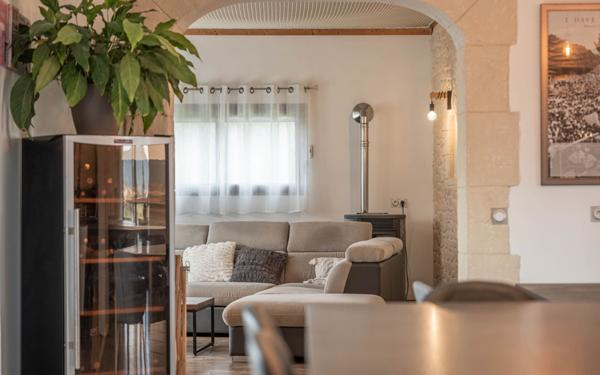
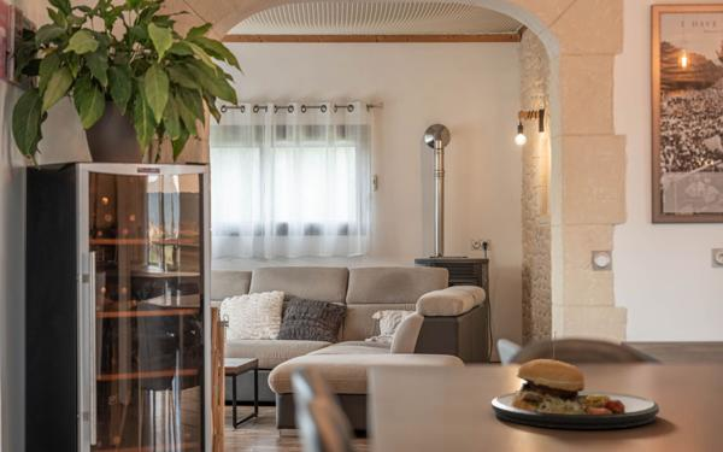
+ plate (574, 371)
